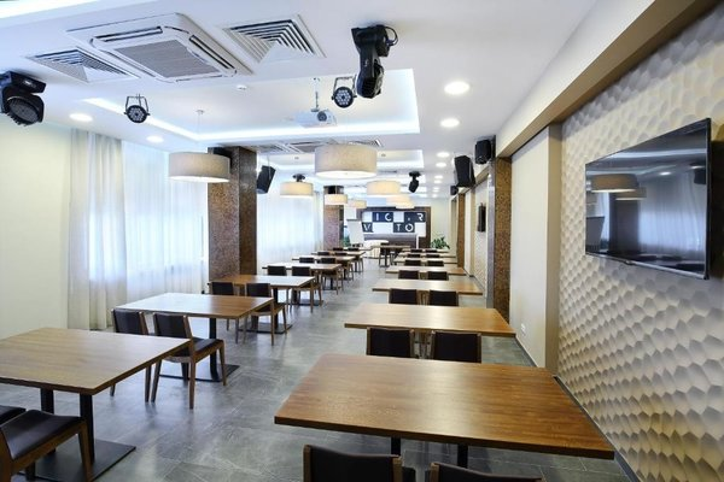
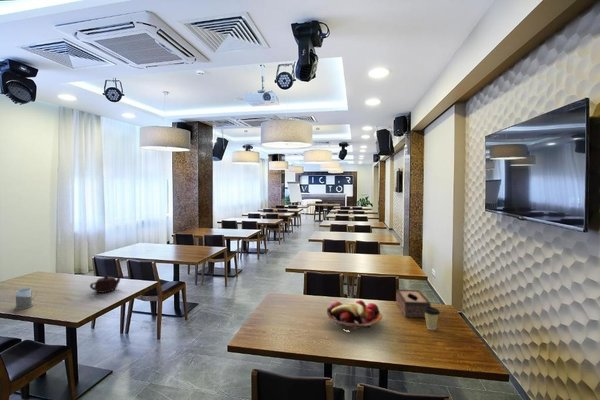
+ fruit basket (354, 313)
+ mug (26, 297)
+ tissue box (412, 303)
+ teapot (107, 282)
+ coffee cup (431, 318)
